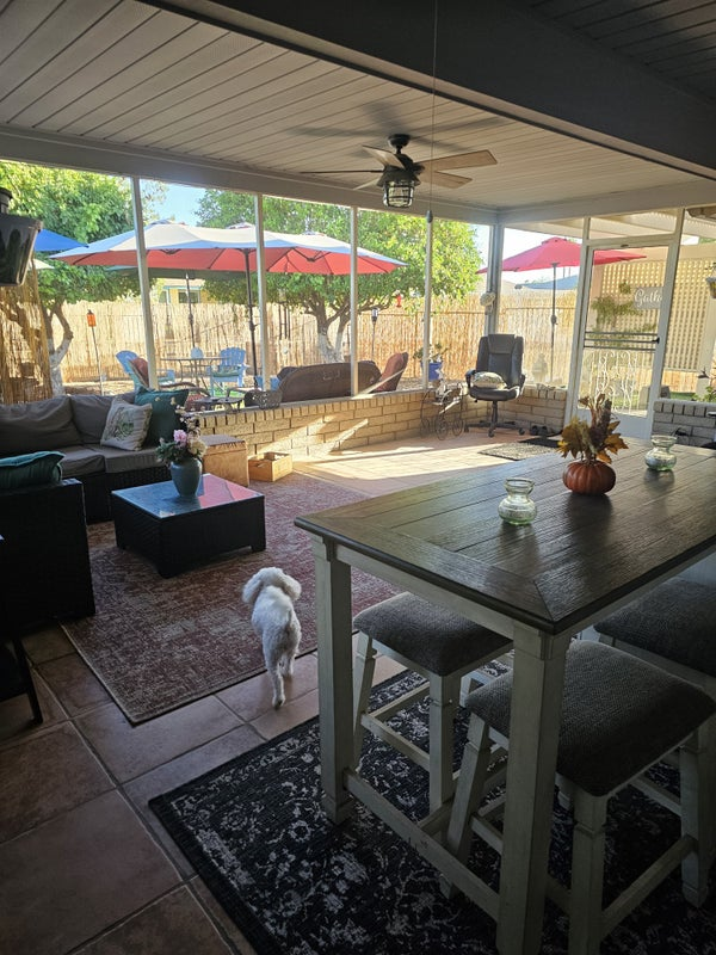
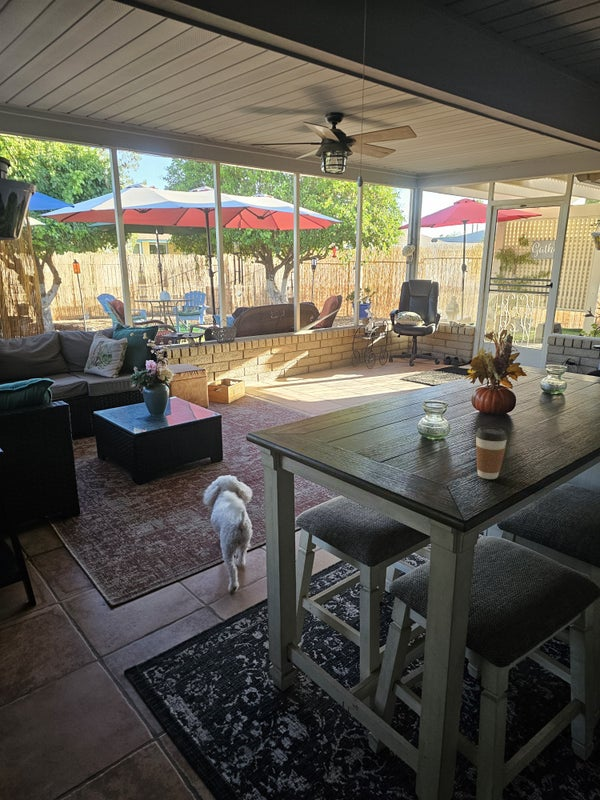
+ coffee cup (489, 453)
